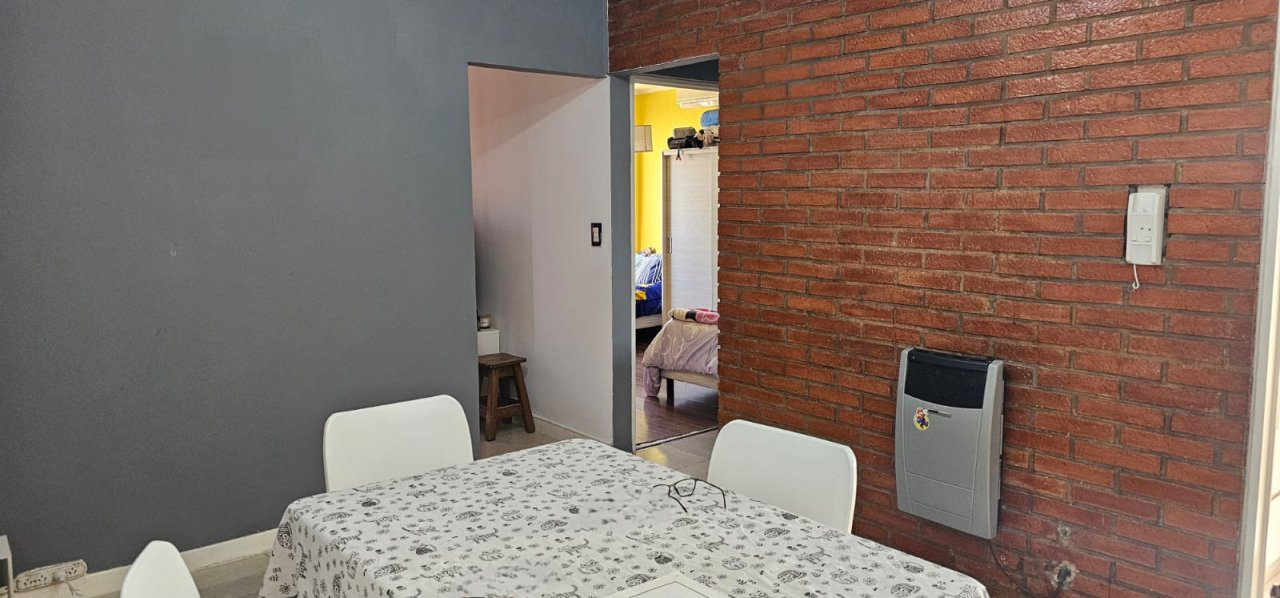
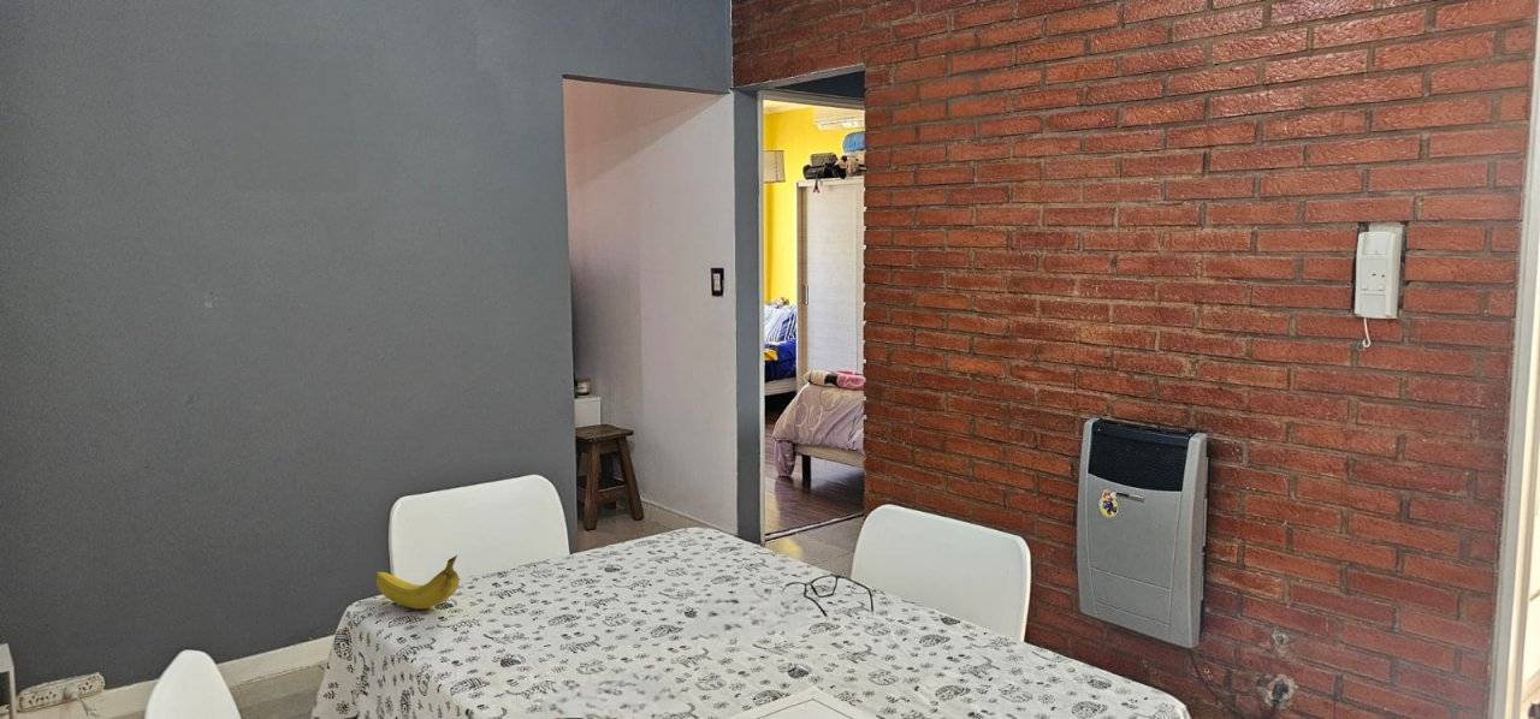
+ fruit (415, 584)
